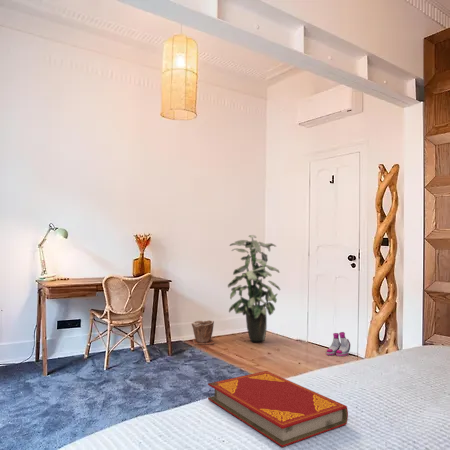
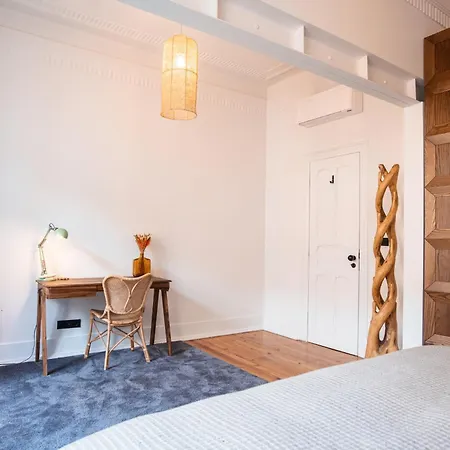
- indoor plant (253, 287)
- hardback book (273, 402)
- plant pot (203, 331)
- boots (338, 342)
